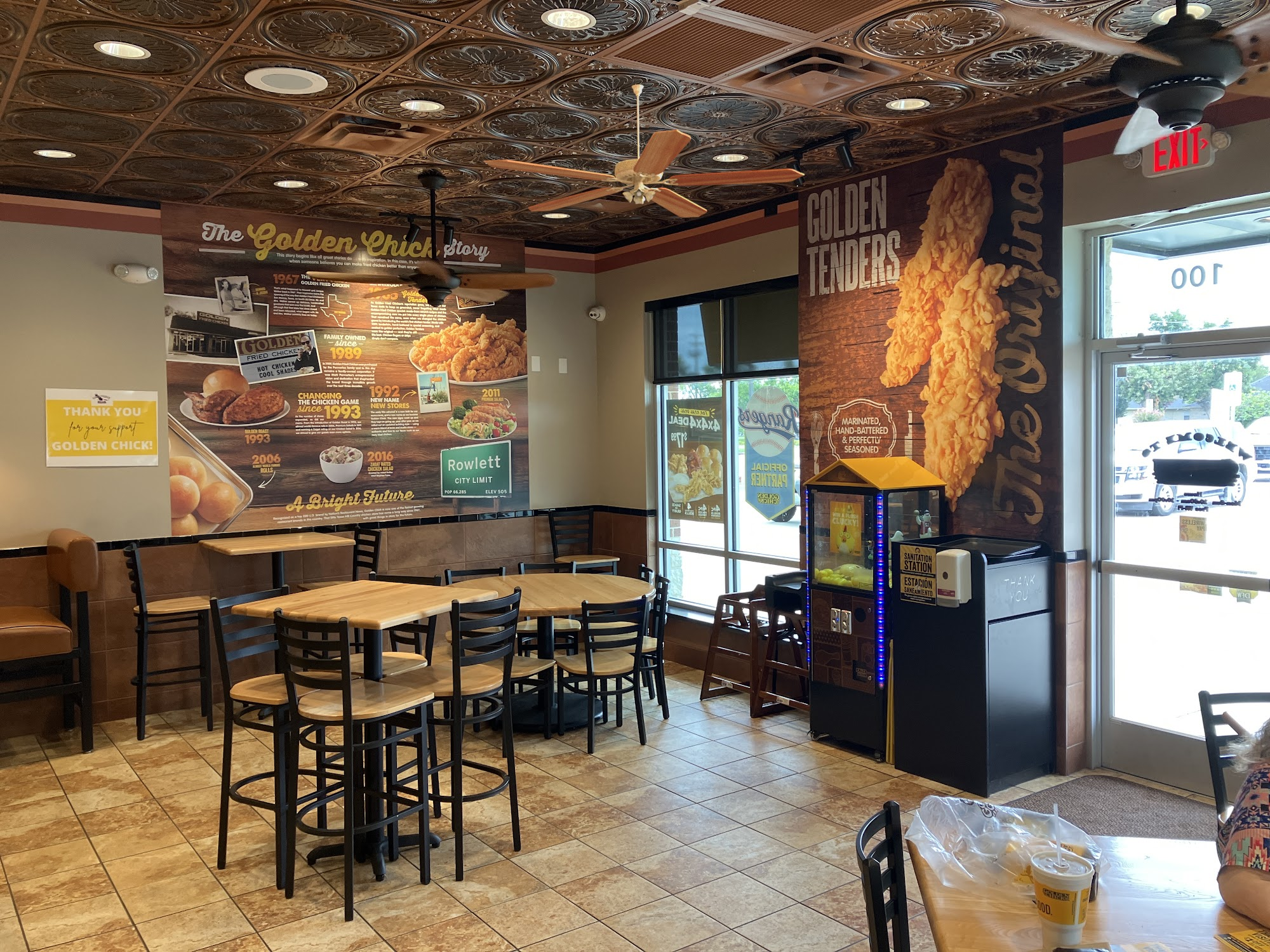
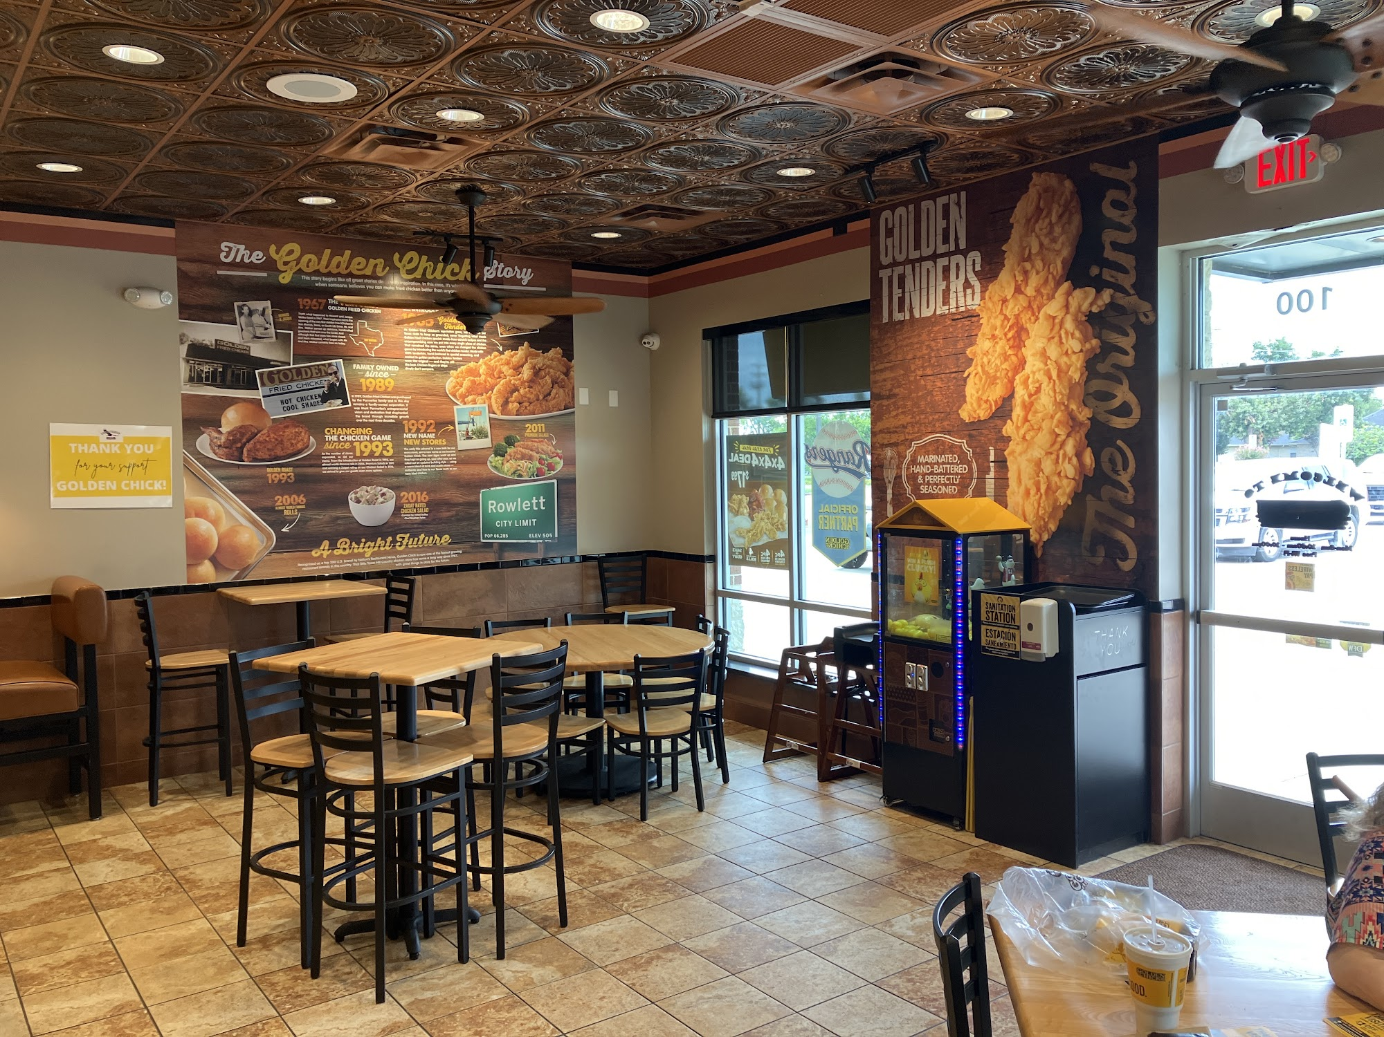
- ceiling fan (648, 142)
